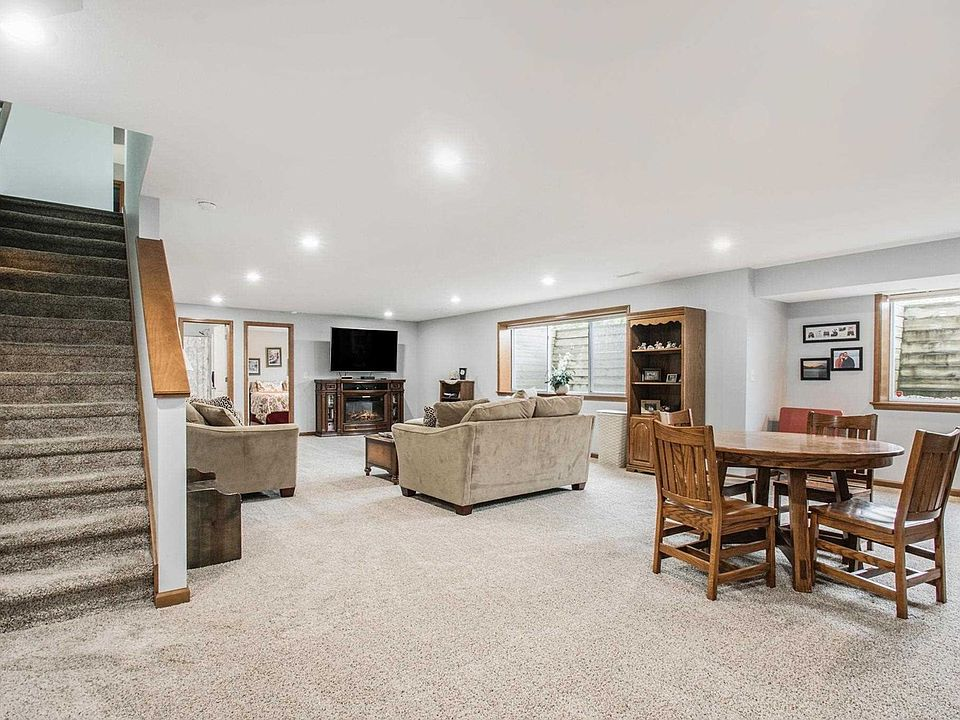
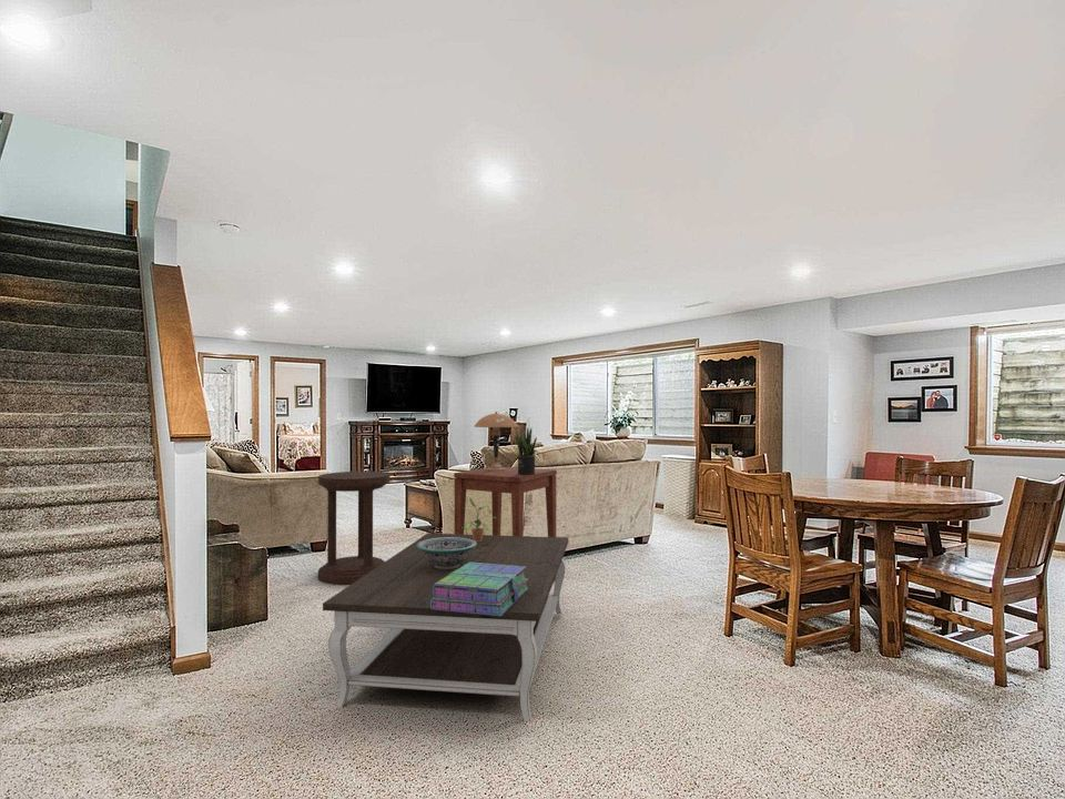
+ side table (513, 527)
+ coffee table (467, 613)
+ decorative bowl (446, 554)
+ potted plant (525, 449)
+ table lamp (496, 439)
+ side table (358, 525)
+ stack of books (481, 586)
+ potted plant (474, 520)
